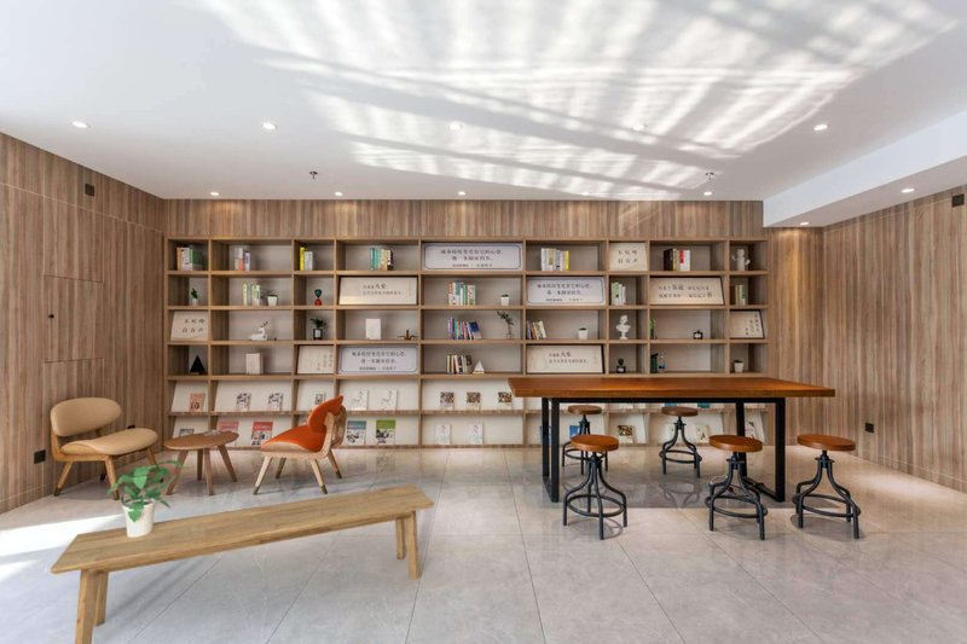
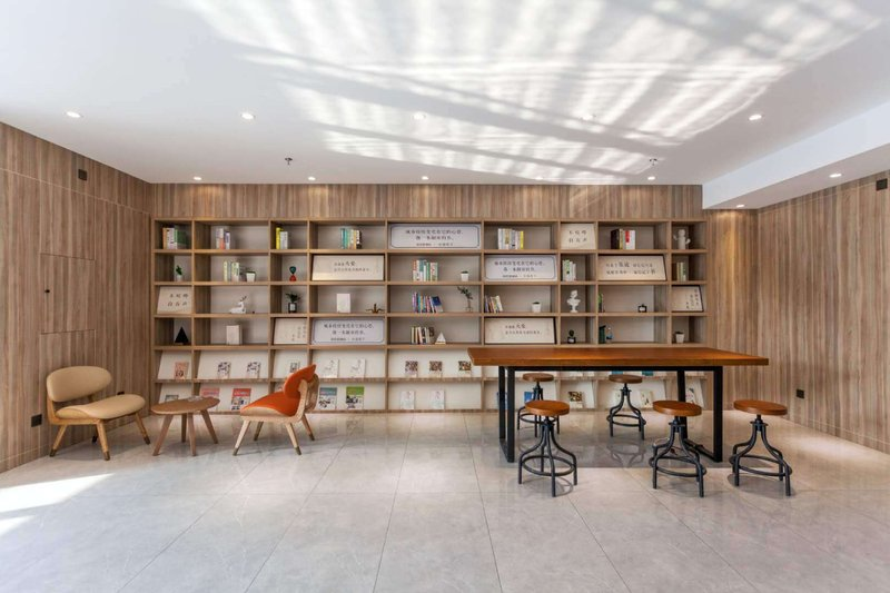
- potted plant (146, 497)
- bench (268, 543)
